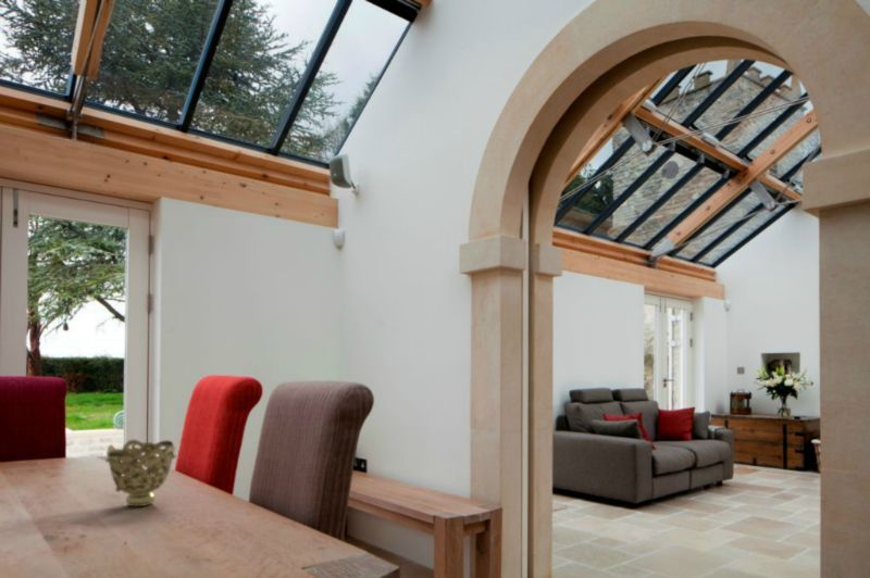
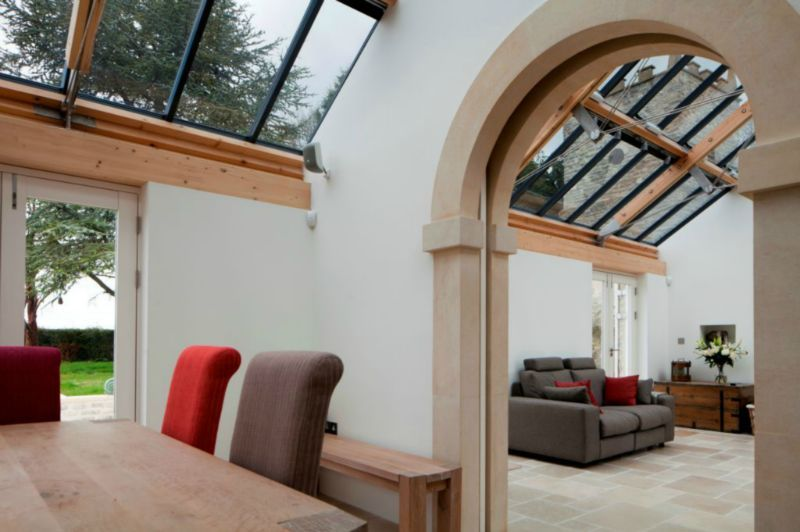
- decorative bowl (140, 474)
